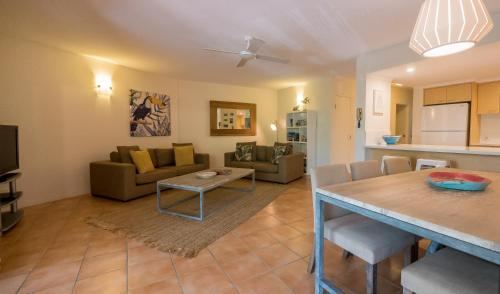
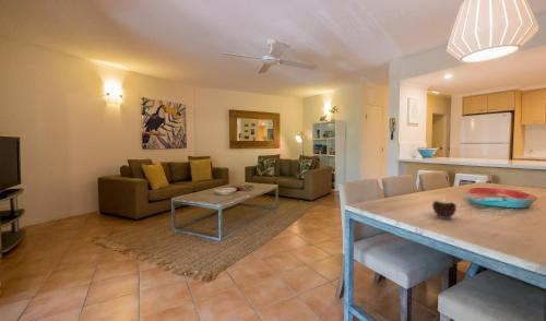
+ candle (443, 207)
